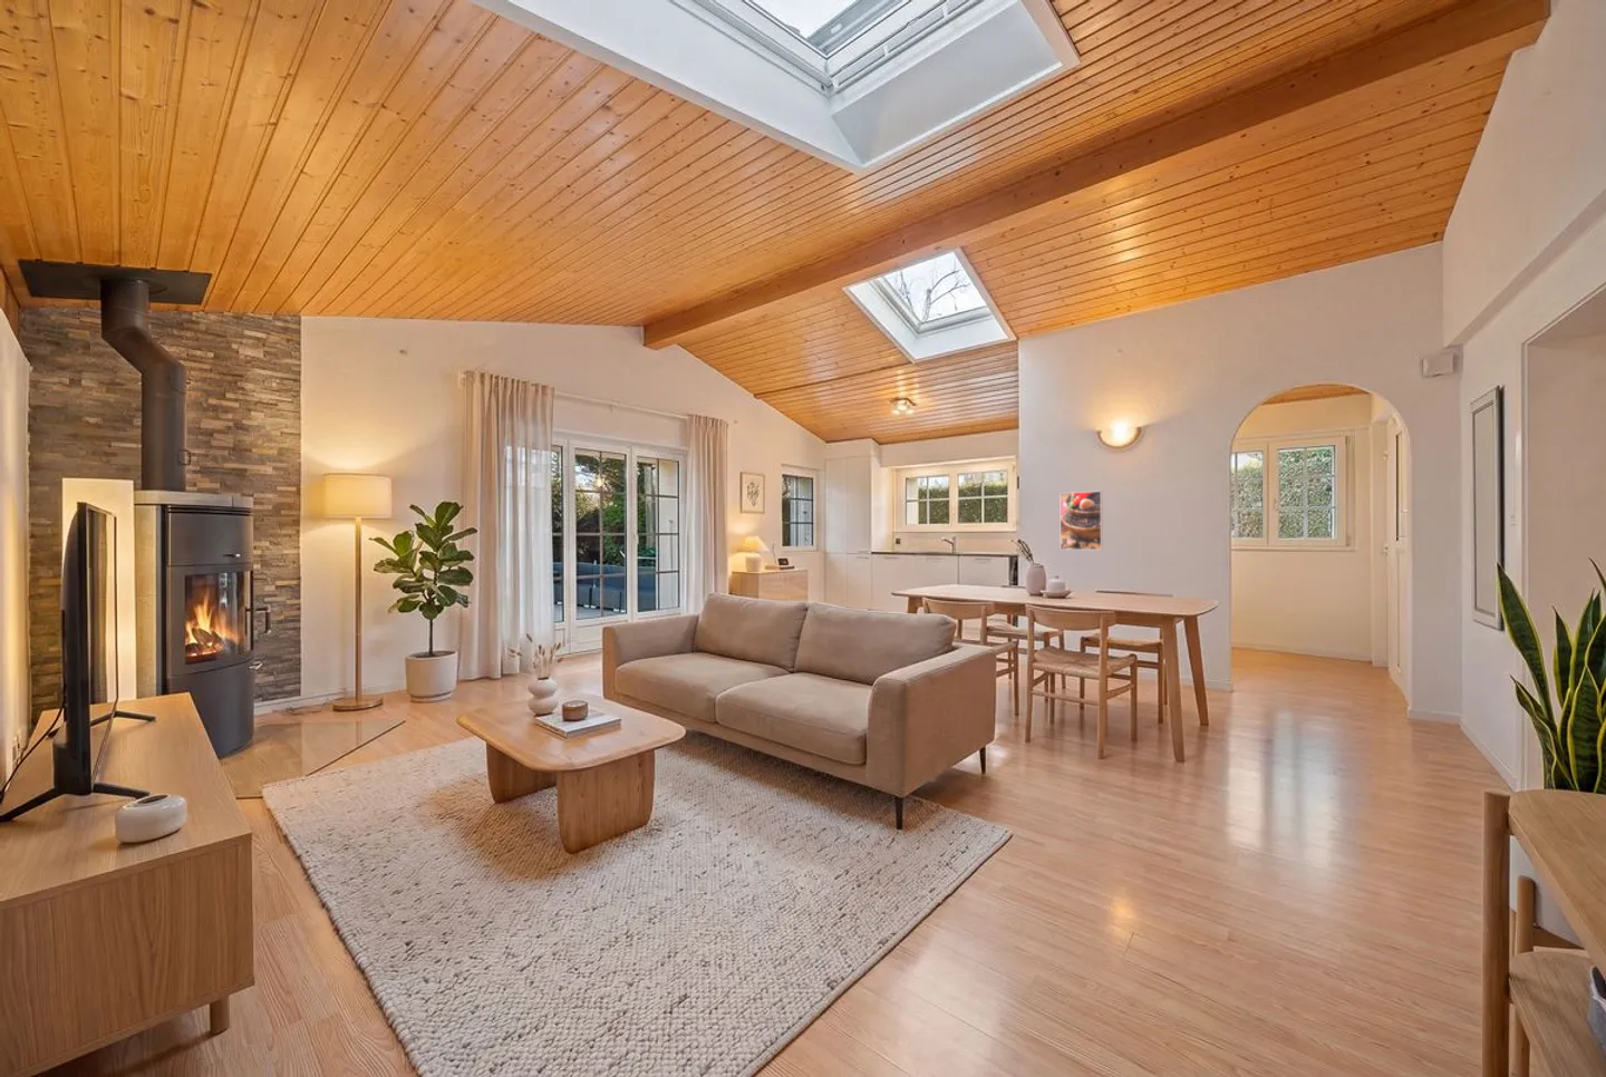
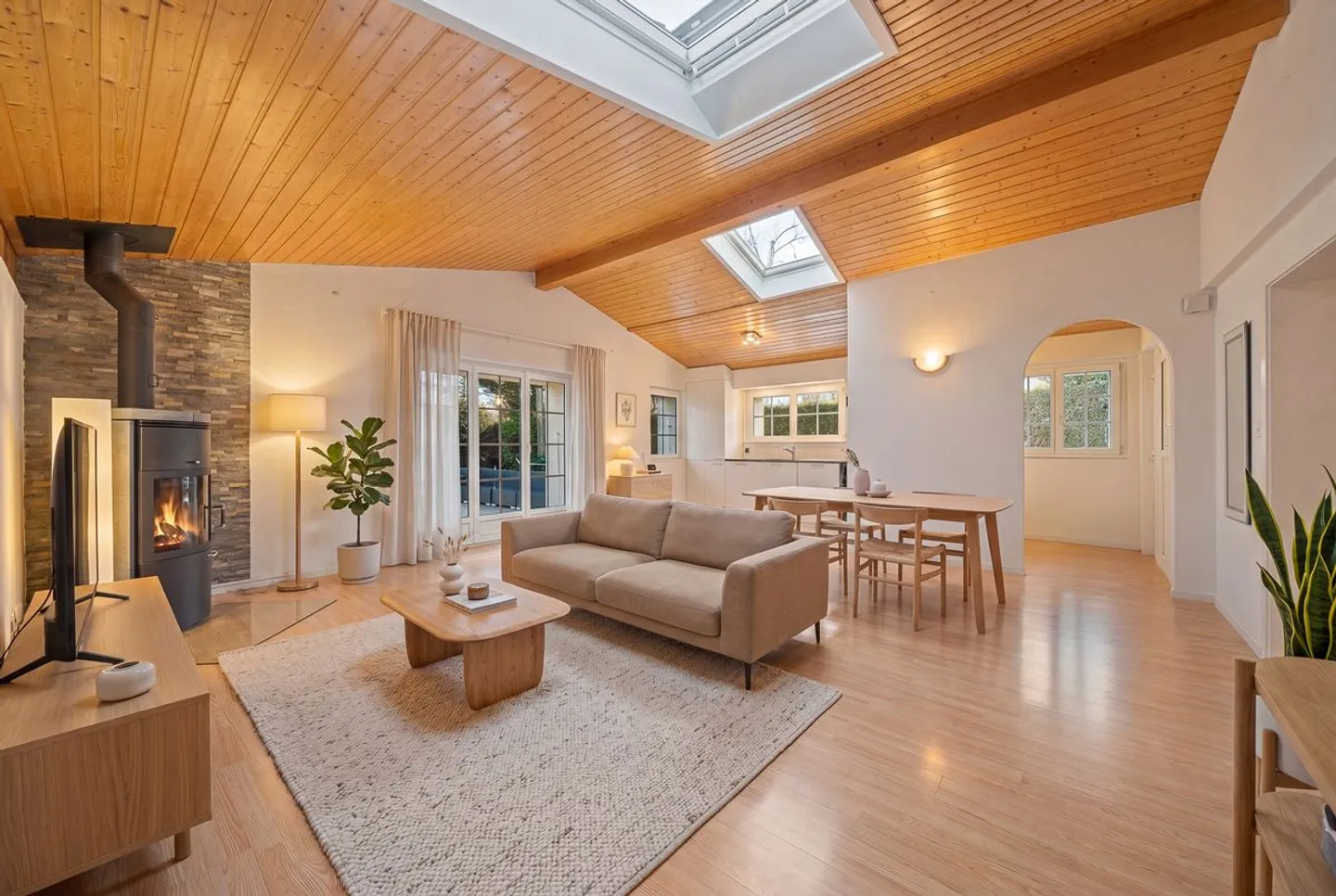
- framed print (1081, 520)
